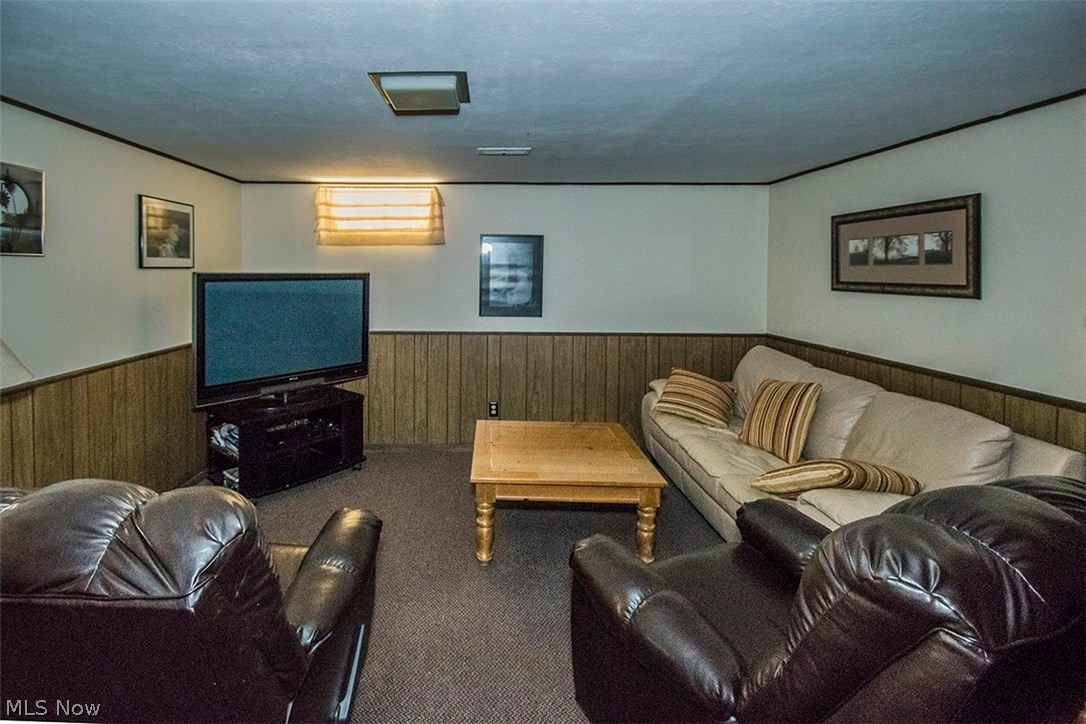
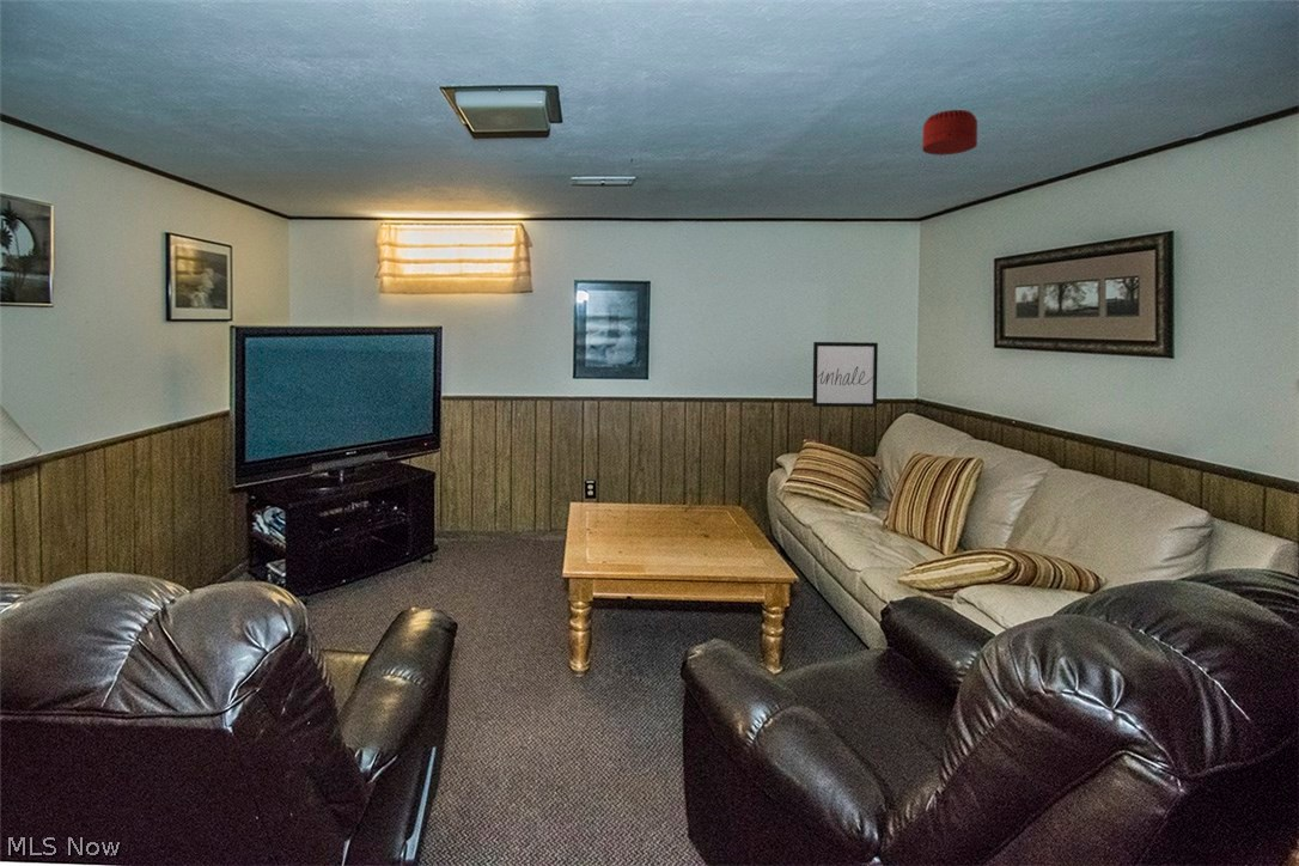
+ wall art (844, 374)
+ smoke detector (950, 132)
